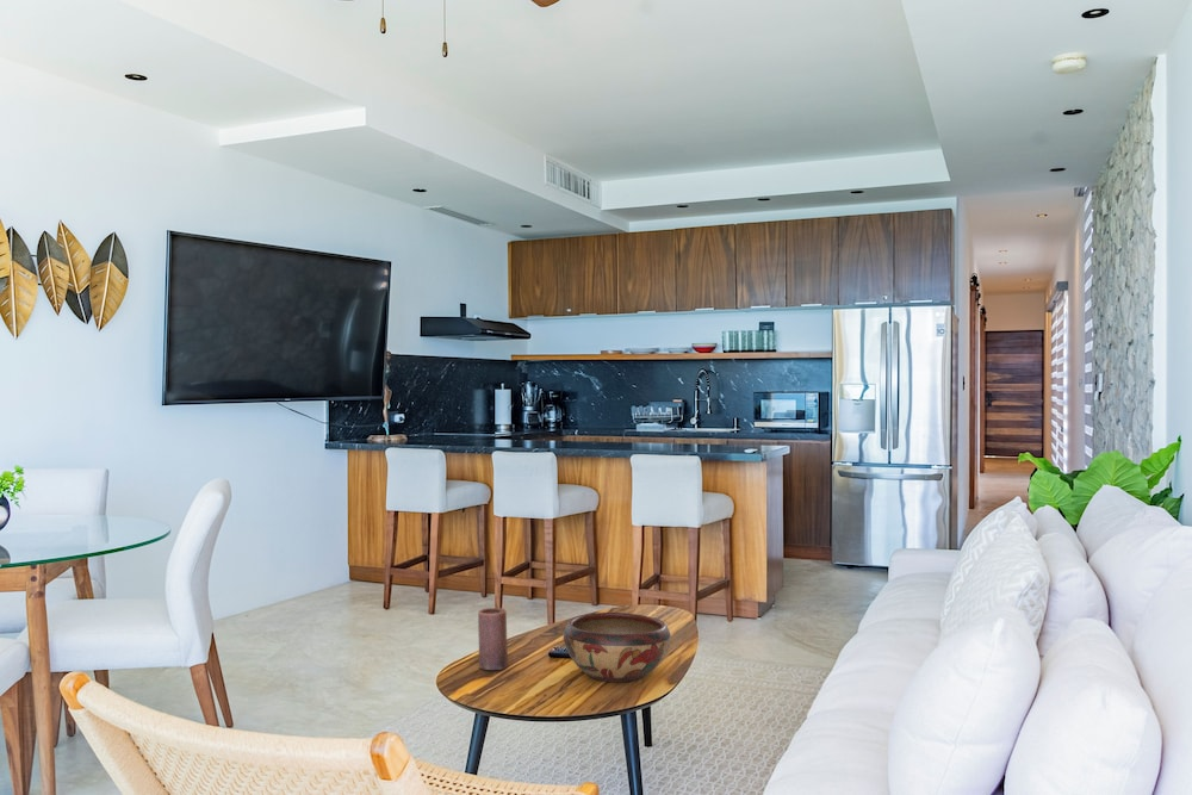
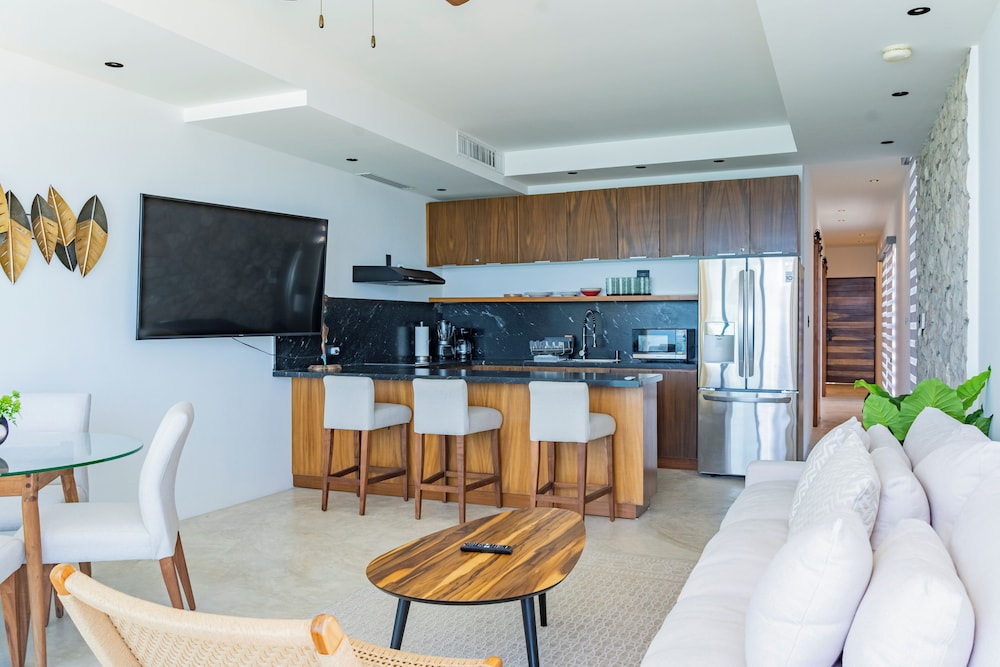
- decorative bowl (616, 647)
- candle (492, 638)
